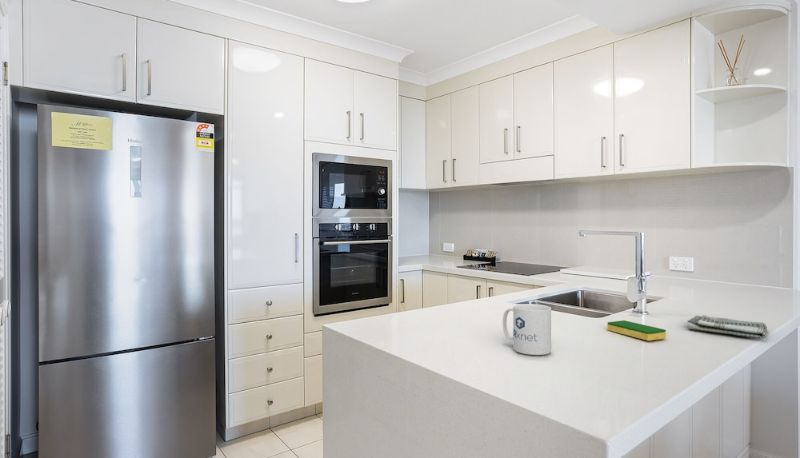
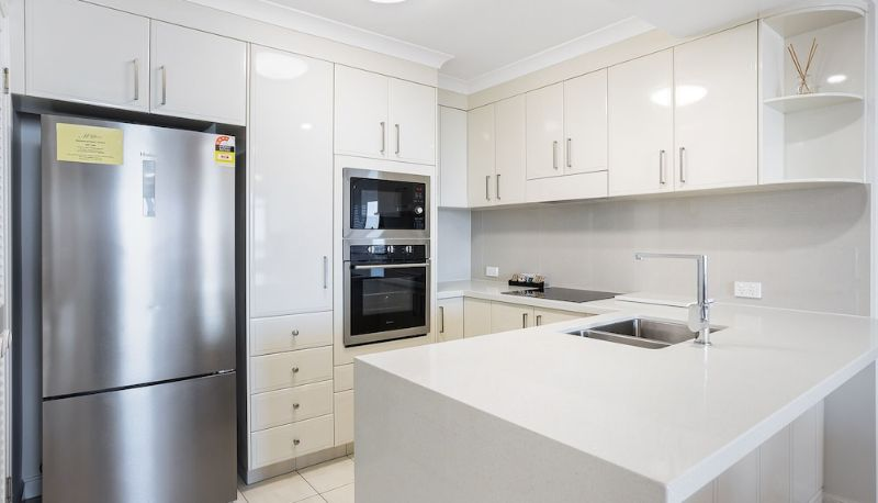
- dish sponge (635, 329)
- dish towel (726, 324)
- mug (527, 327)
